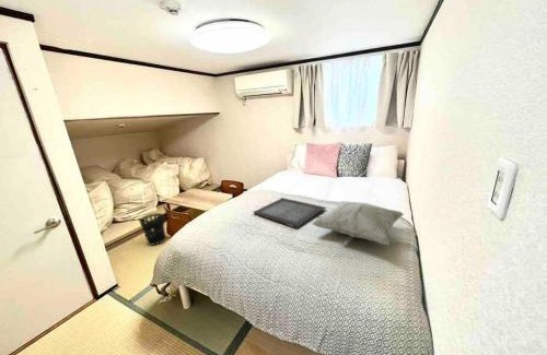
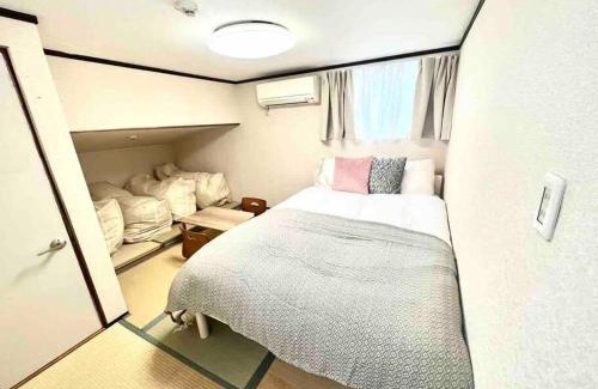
- serving tray (289, 210)
- wastebasket (154, 229)
- decorative pillow (359, 218)
